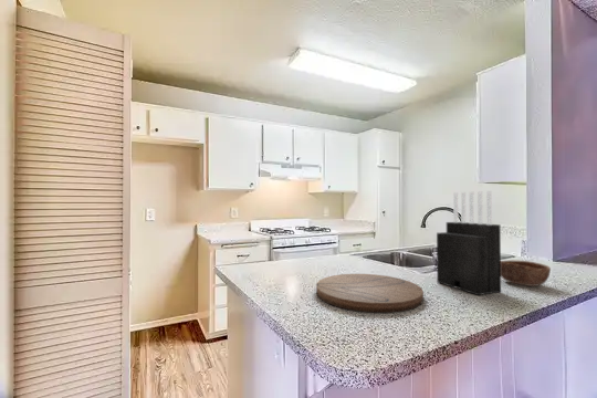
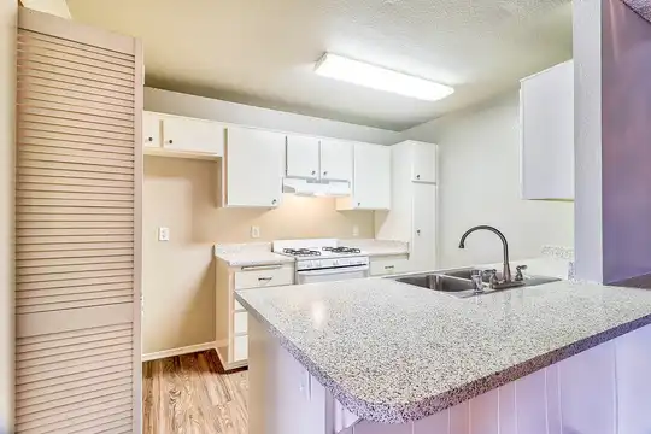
- cutting board (367, 290)
- knife block (464, 239)
- bowl (522, 273)
